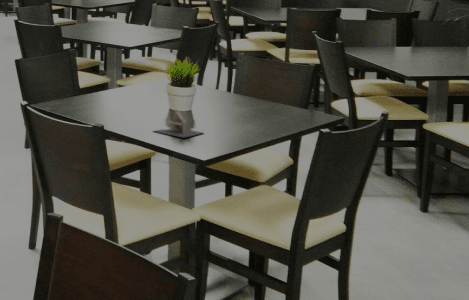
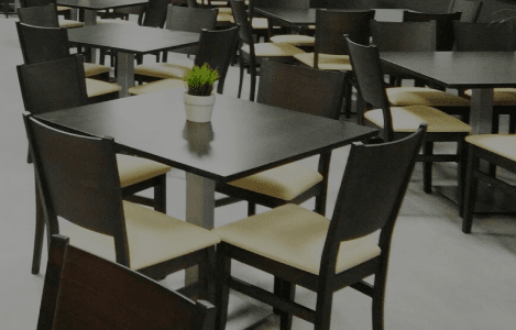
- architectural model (178, 121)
